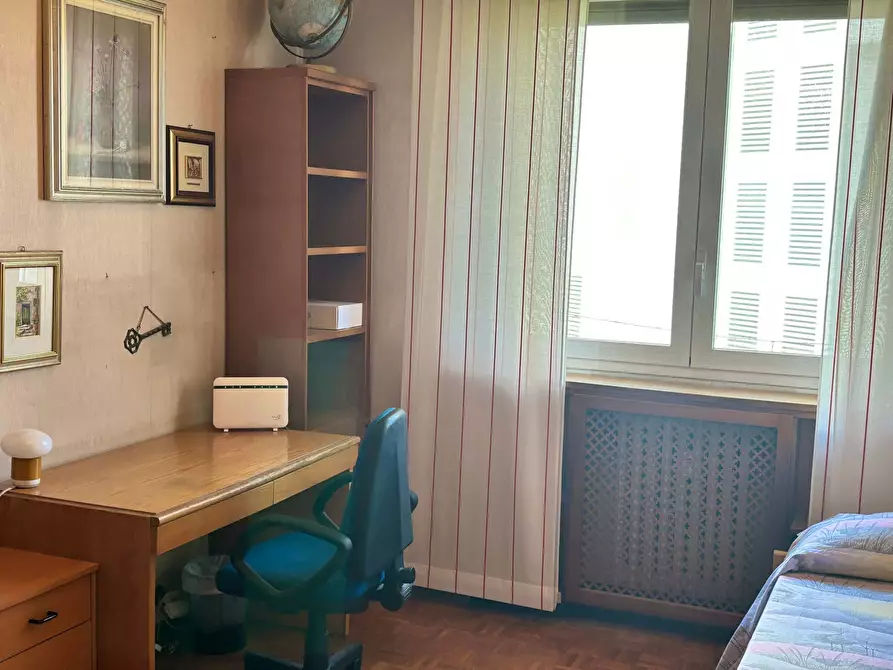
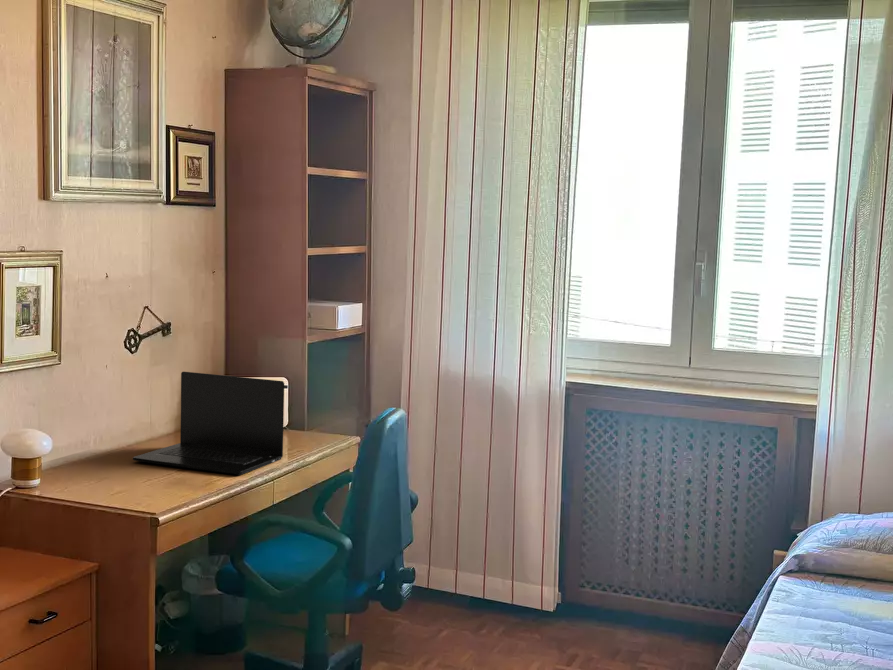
+ laptop (209, 420)
